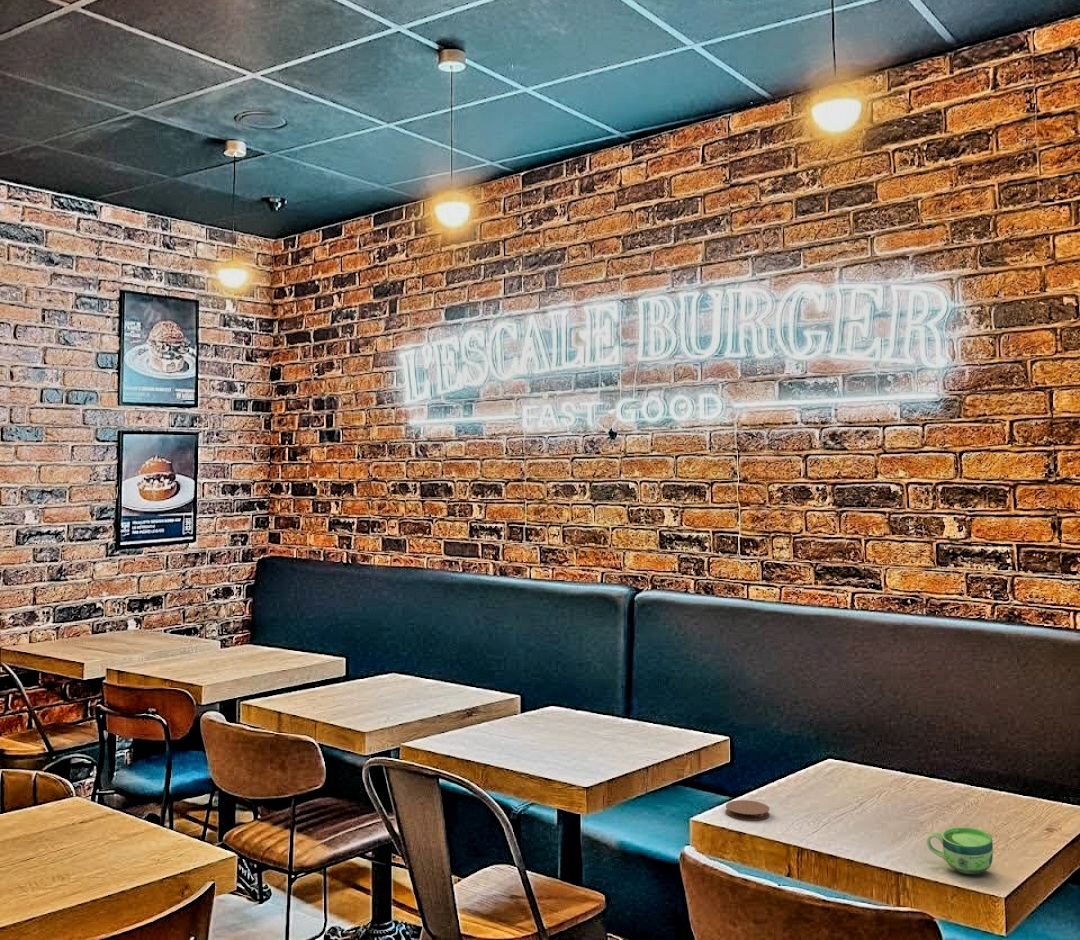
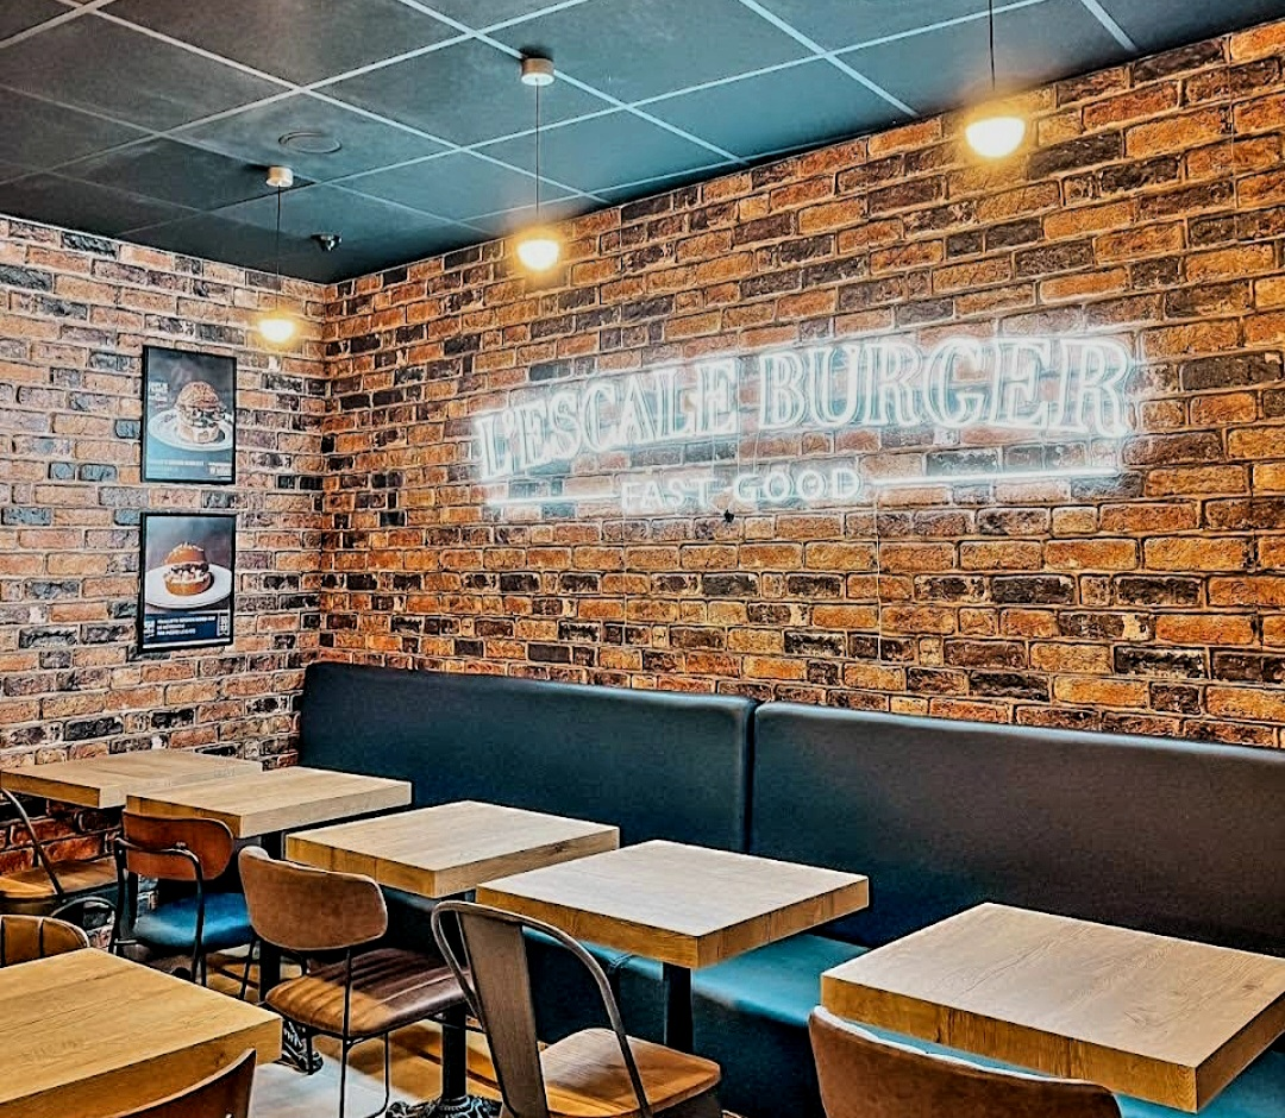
- coaster (747, 810)
- cup (959, 851)
